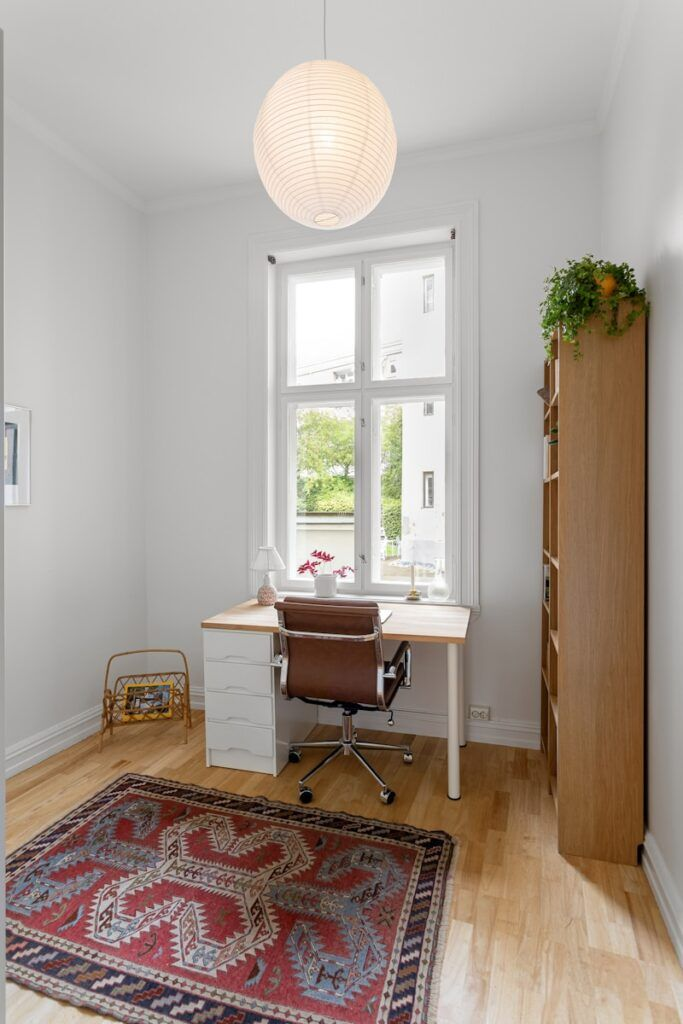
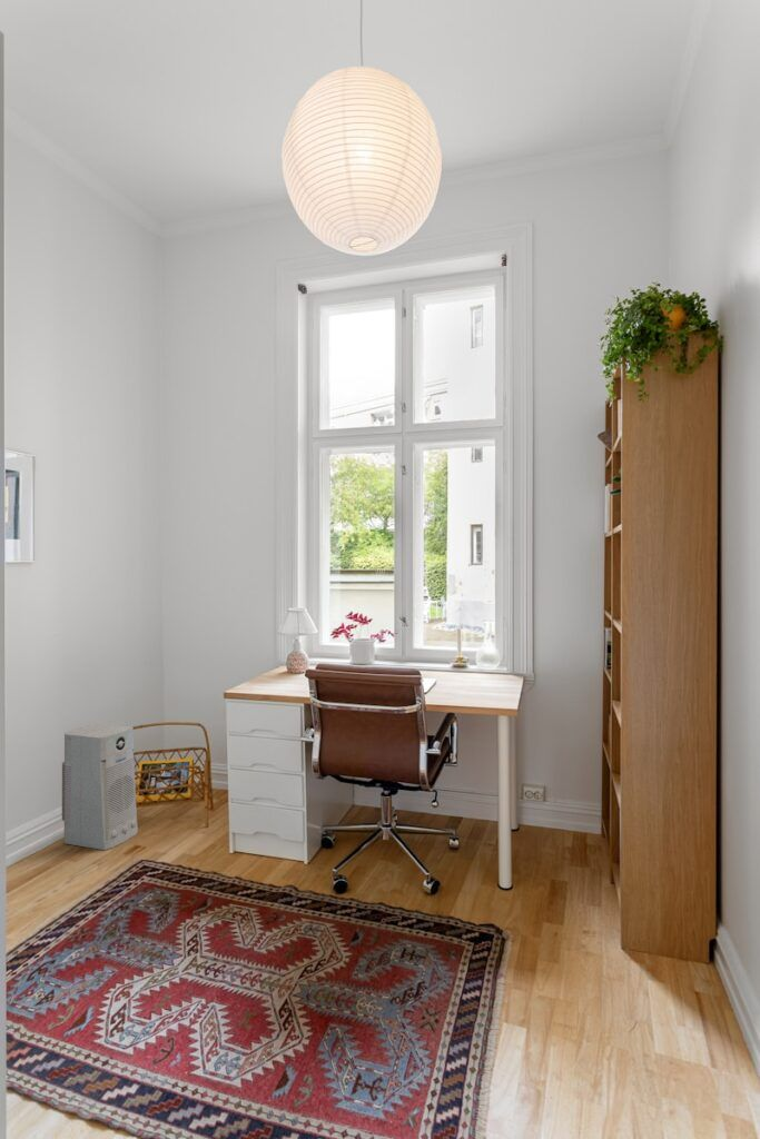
+ air purifier (99, 783)
